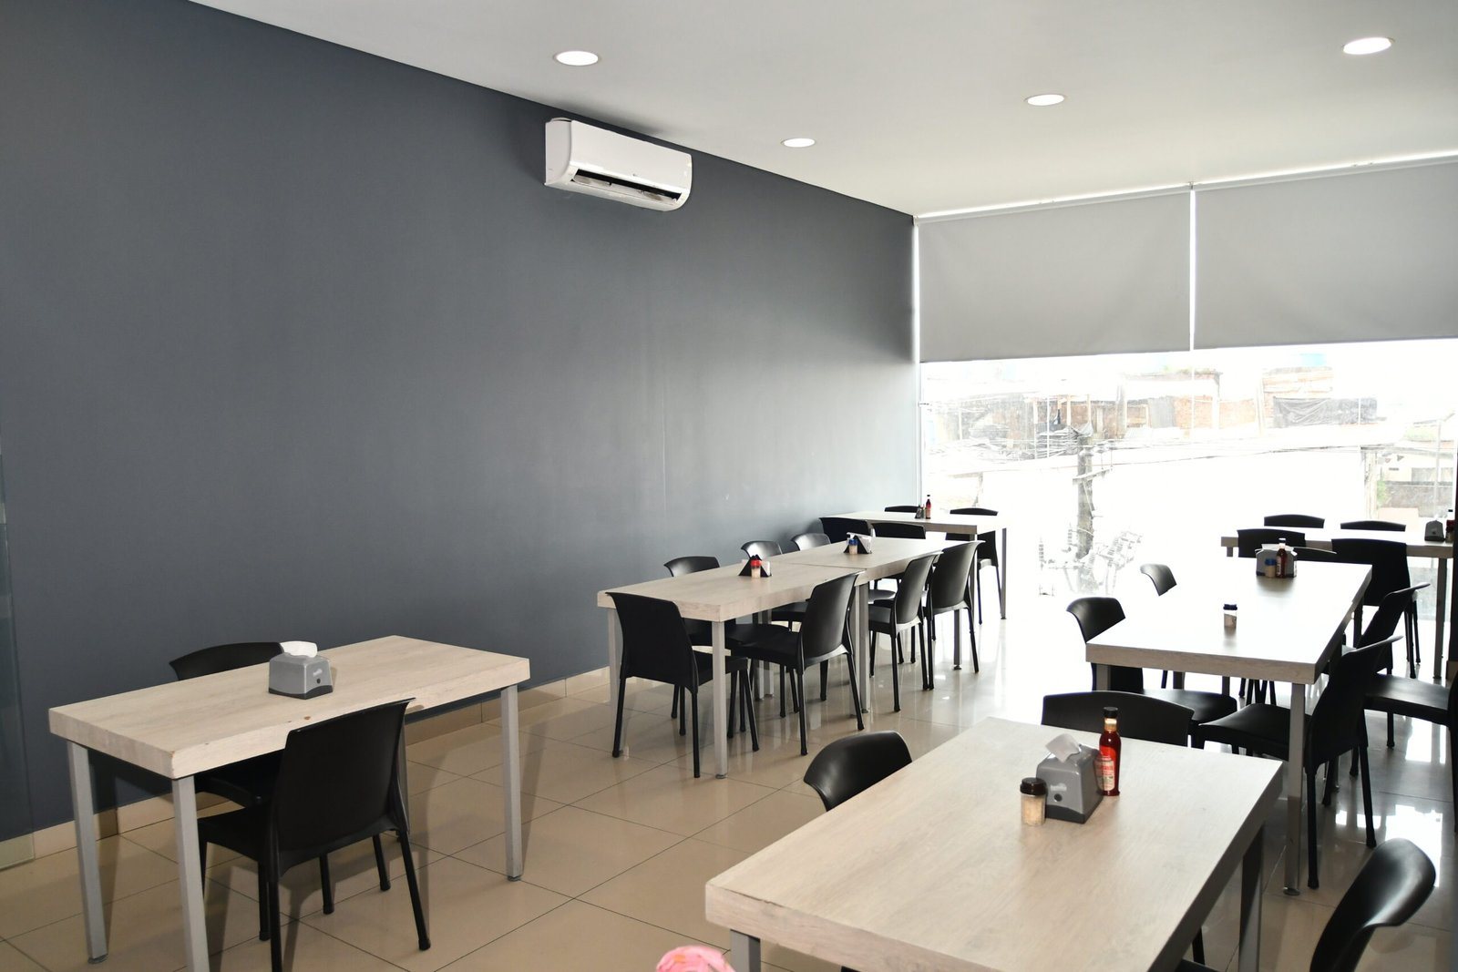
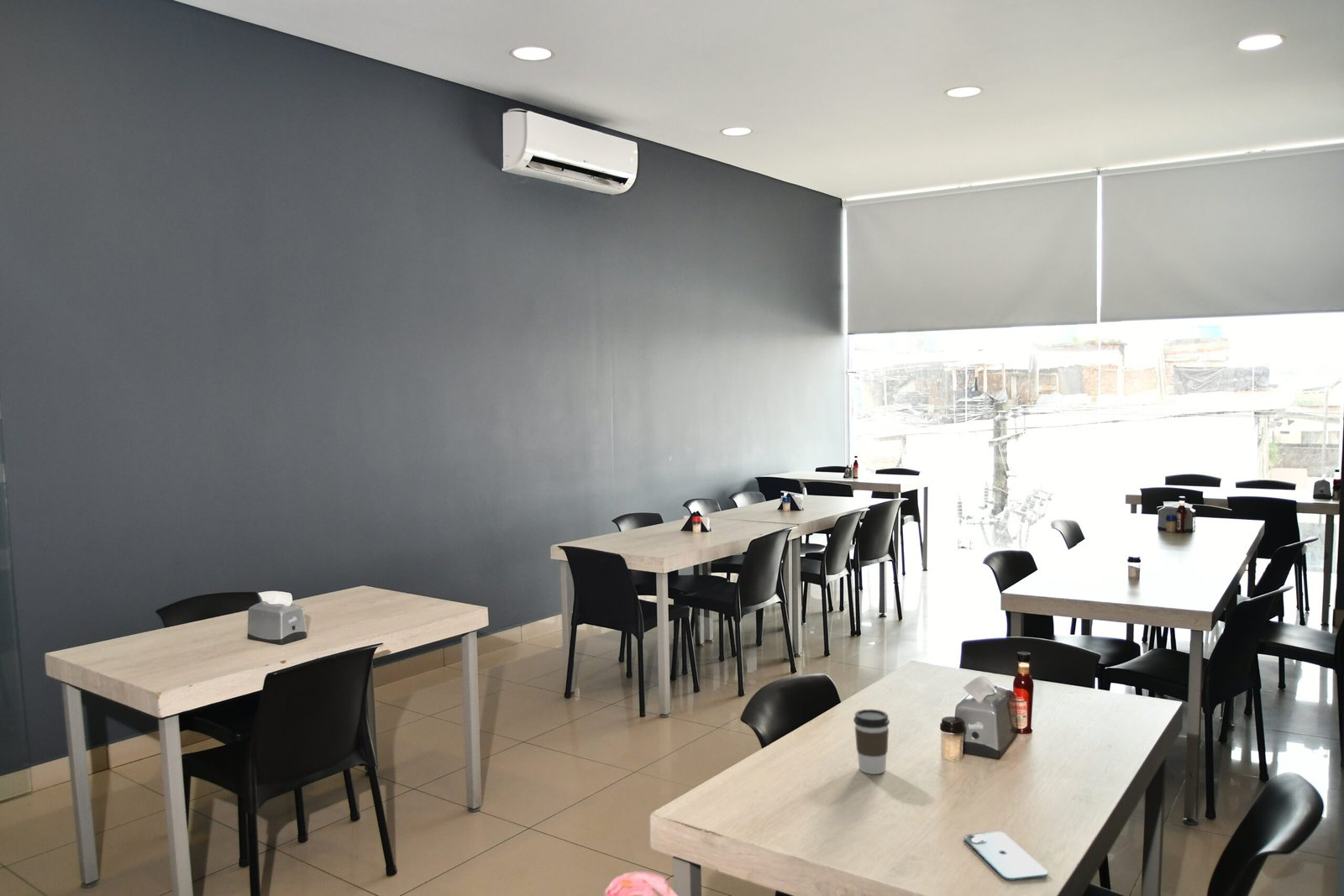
+ coffee cup (871, 741)
+ smartphone (1004, 854)
